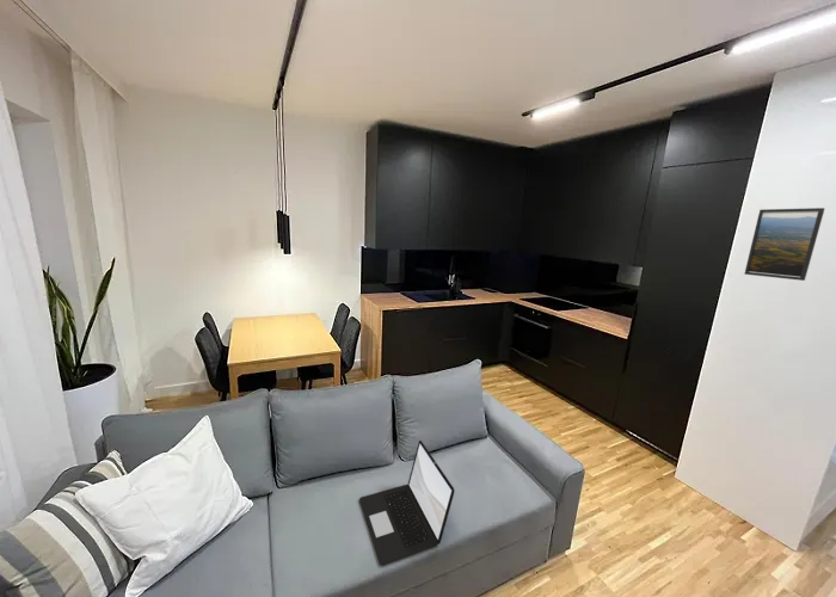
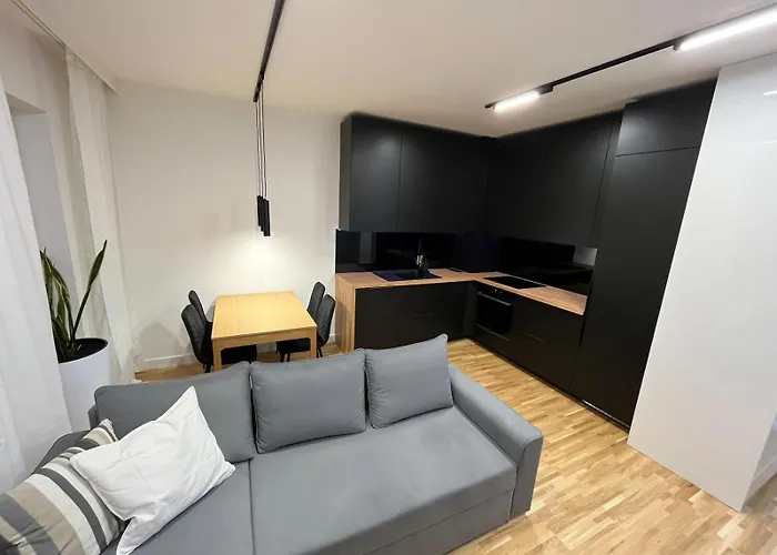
- laptop (402, 494)
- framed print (781, 244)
